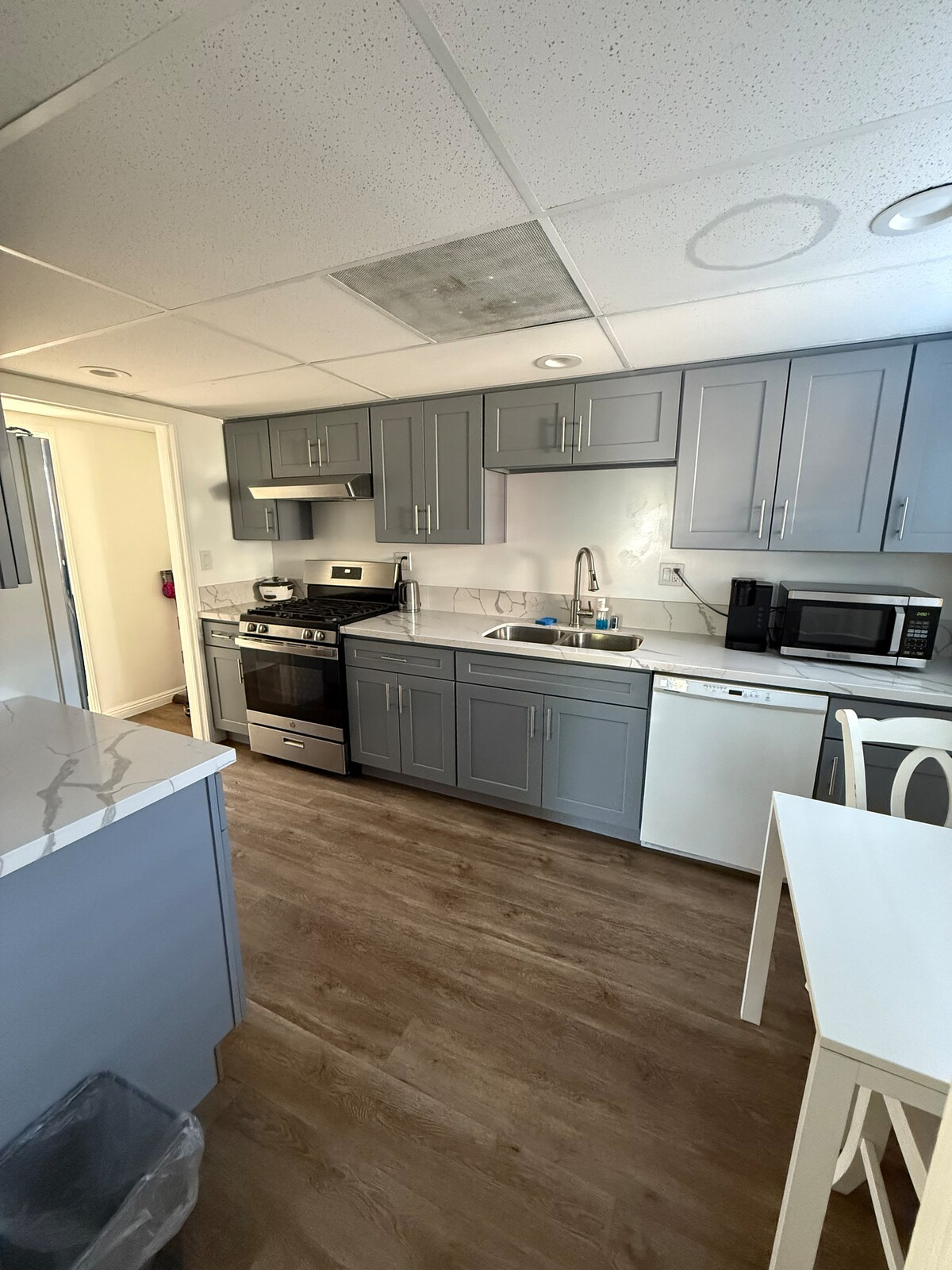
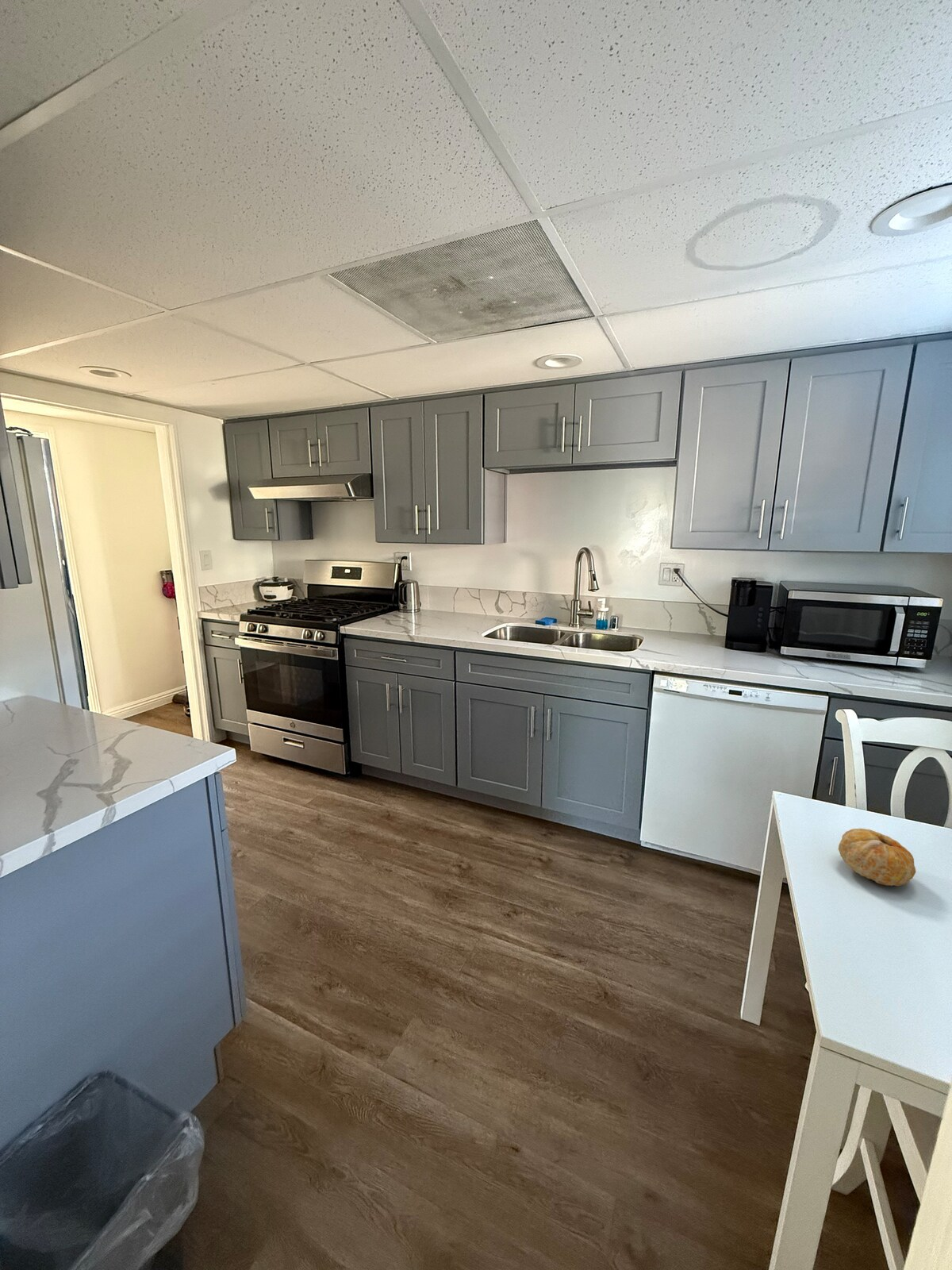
+ fruit (876, 854)
